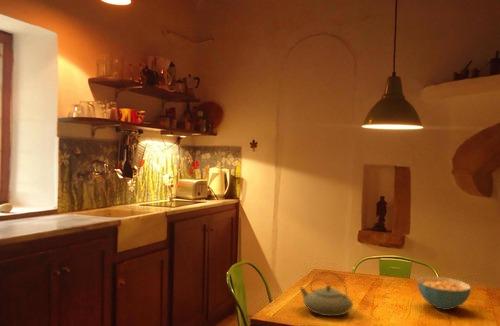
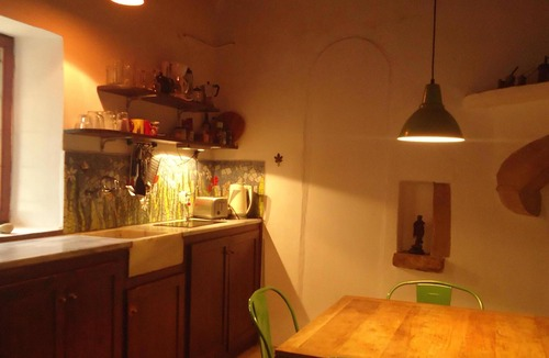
- teapot (325, 290)
- cereal bowl (442, 295)
